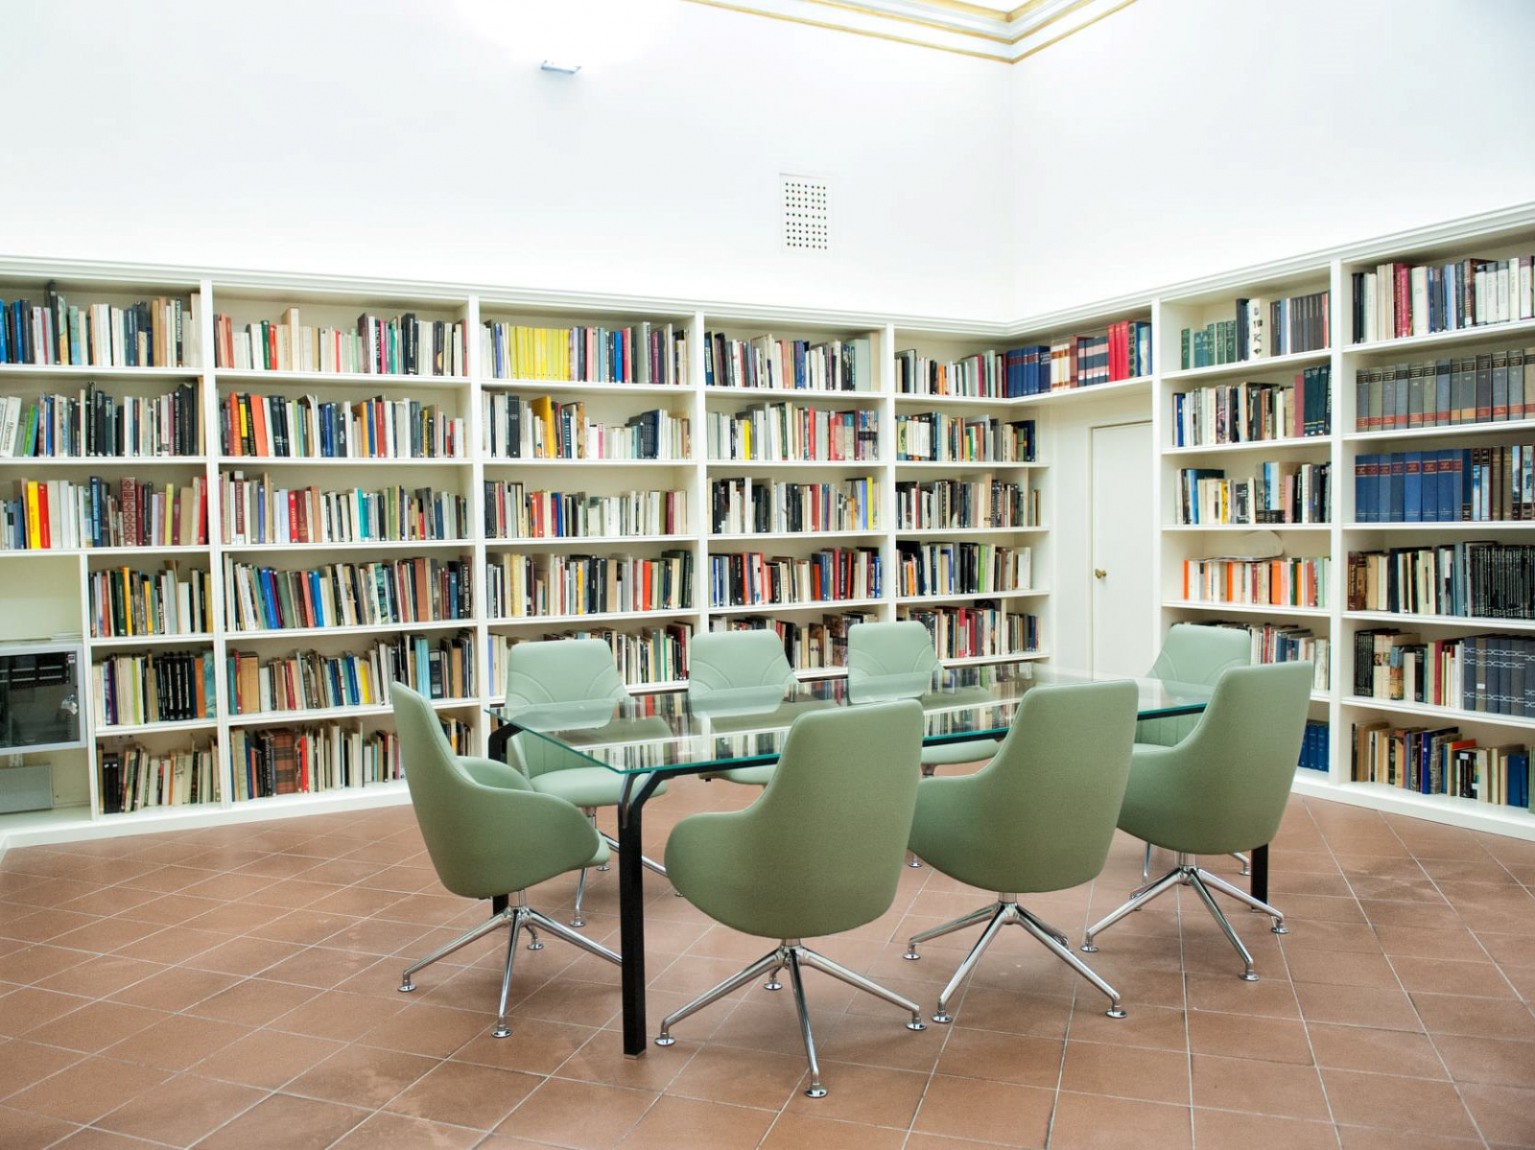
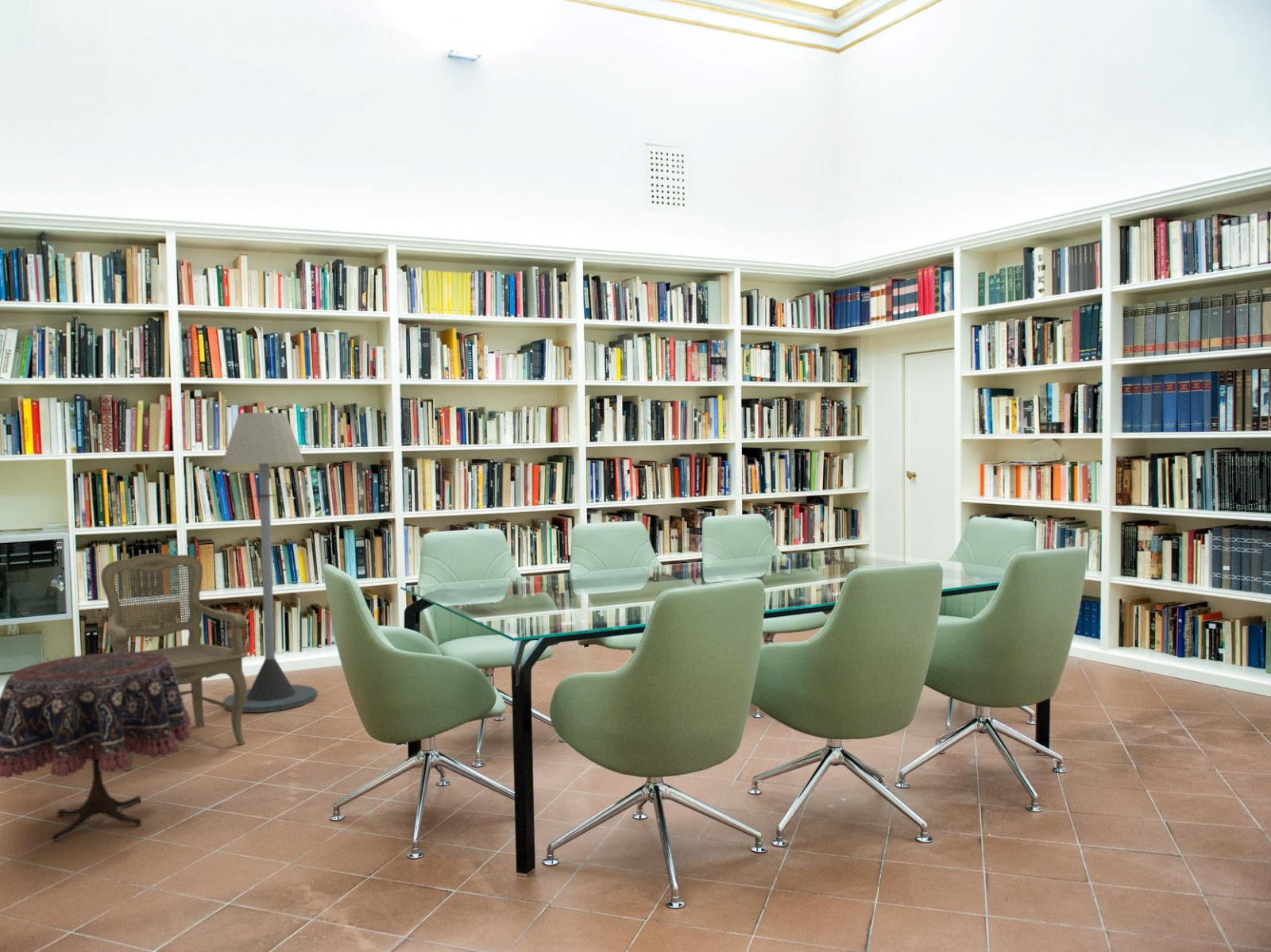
+ side table (94, 742)
+ floor lamp (266, 557)
+ armchair (169, 651)
